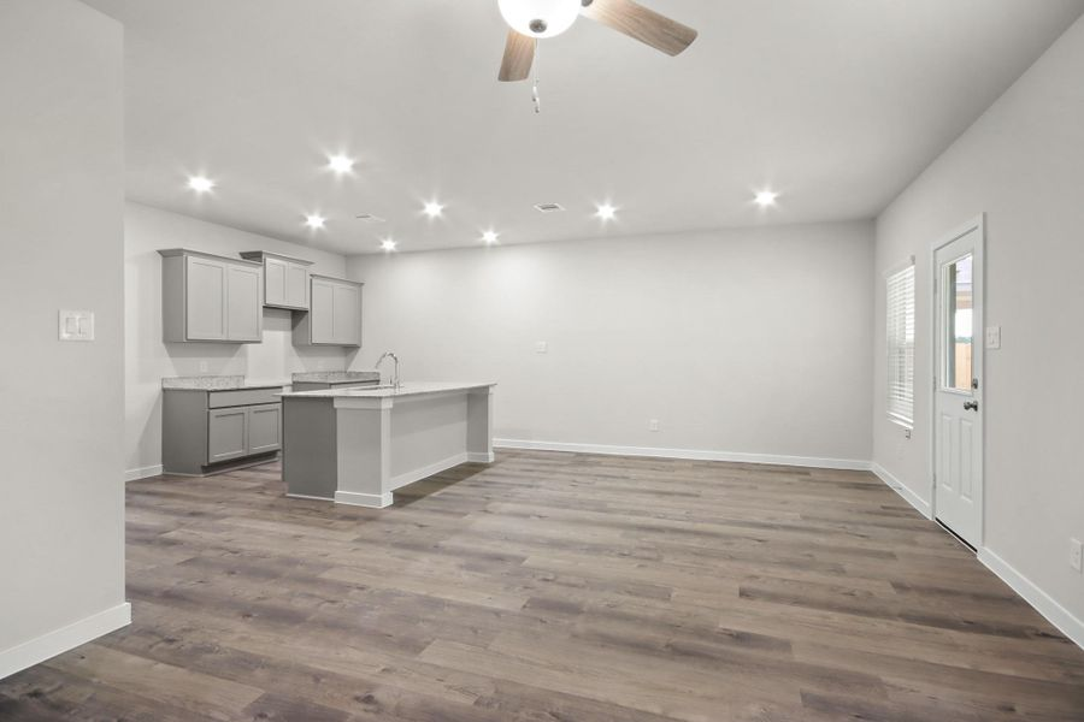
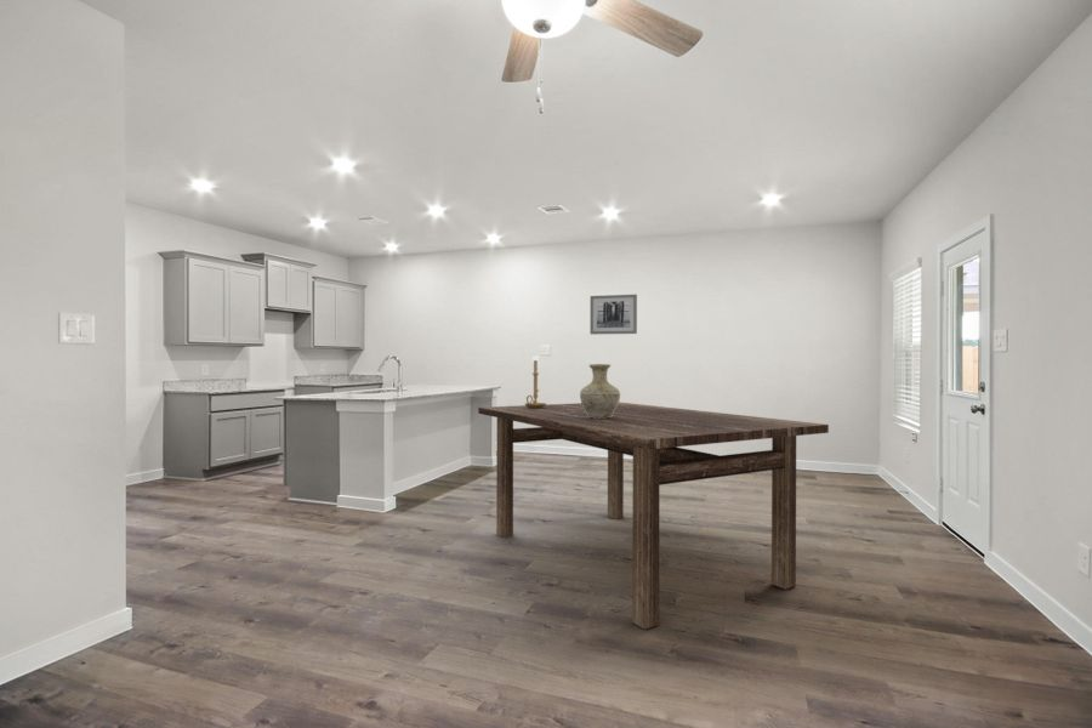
+ candle holder (535, 381)
+ wall art (613, 314)
+ dining table (622, 485)
+ vase (599, 389)
